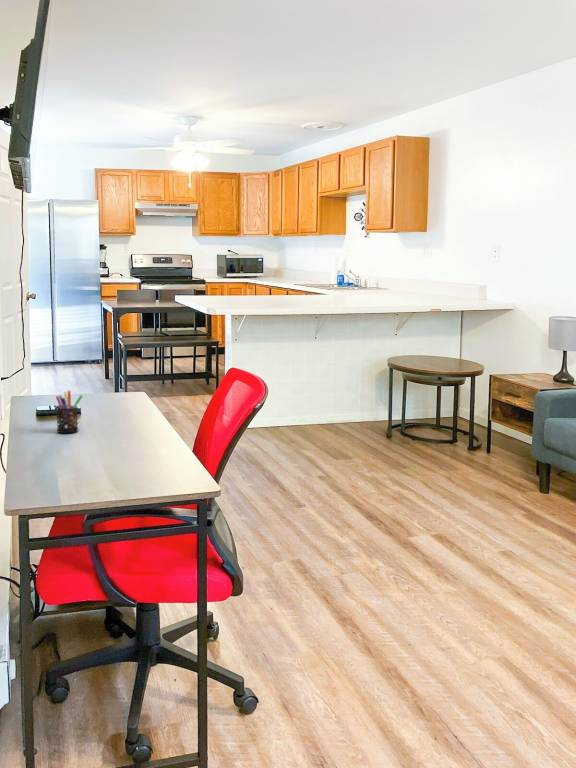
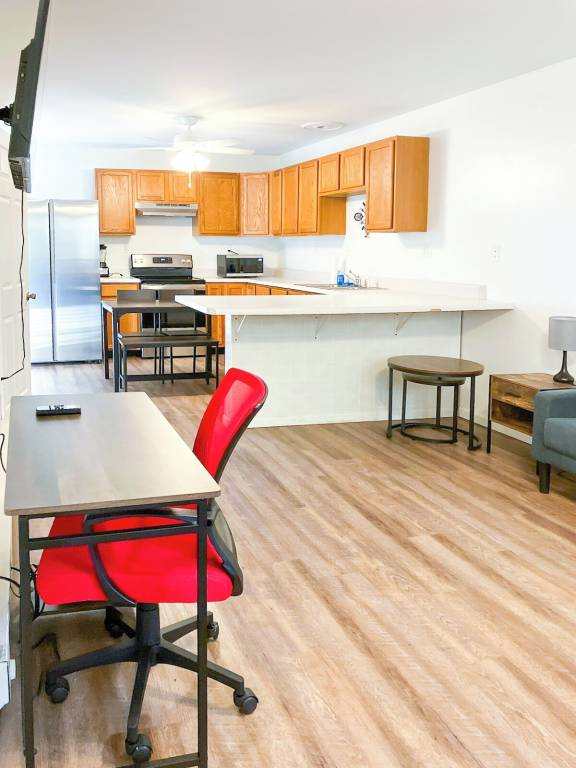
- pen holder (69, 410)
